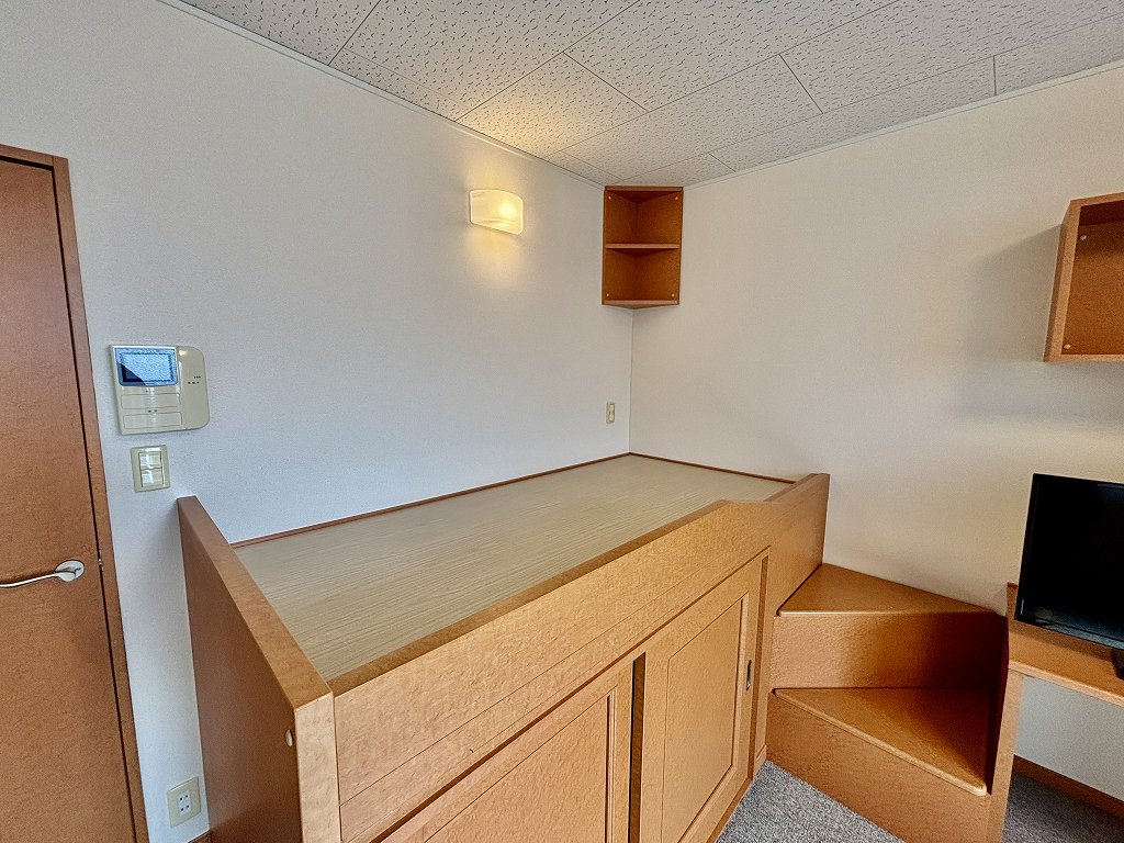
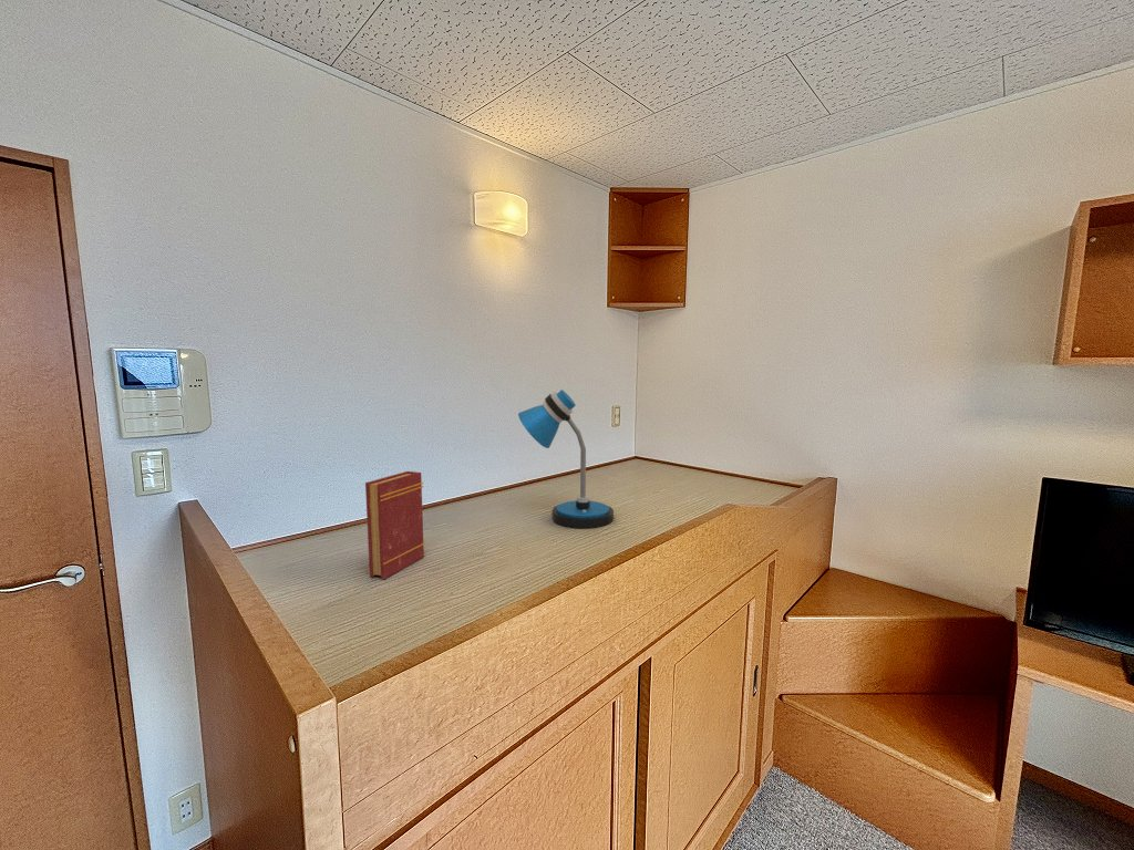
+ desk lamp (580, 455)
+ book (396, 521)
